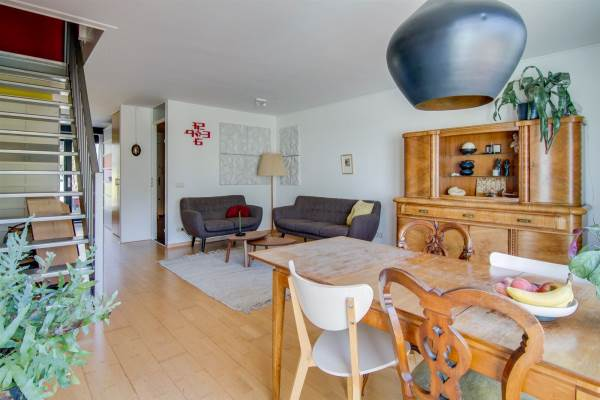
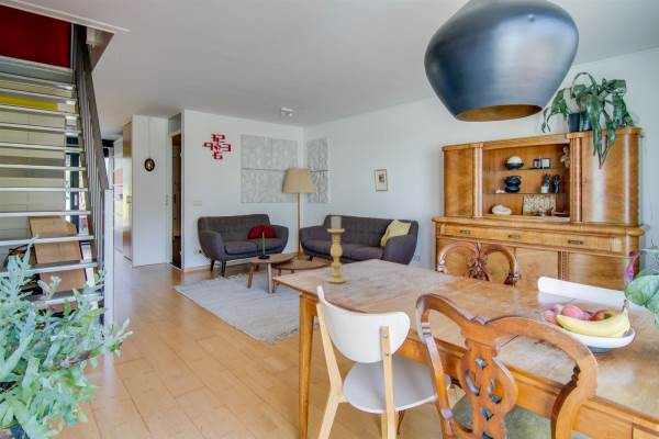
+ candle holder (336, 247)
